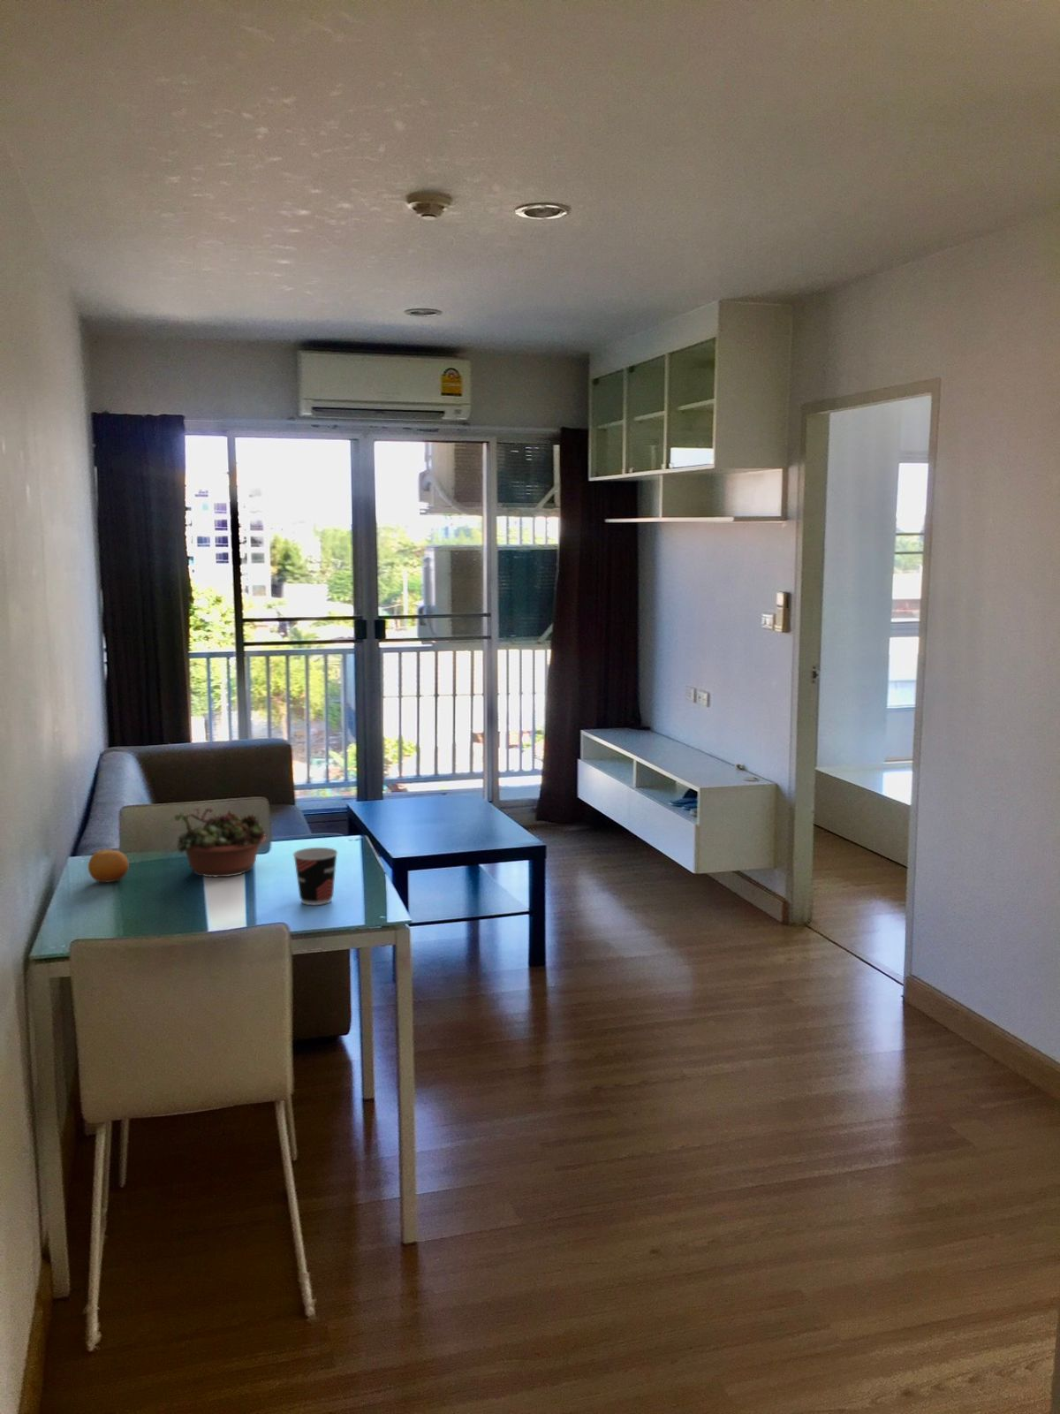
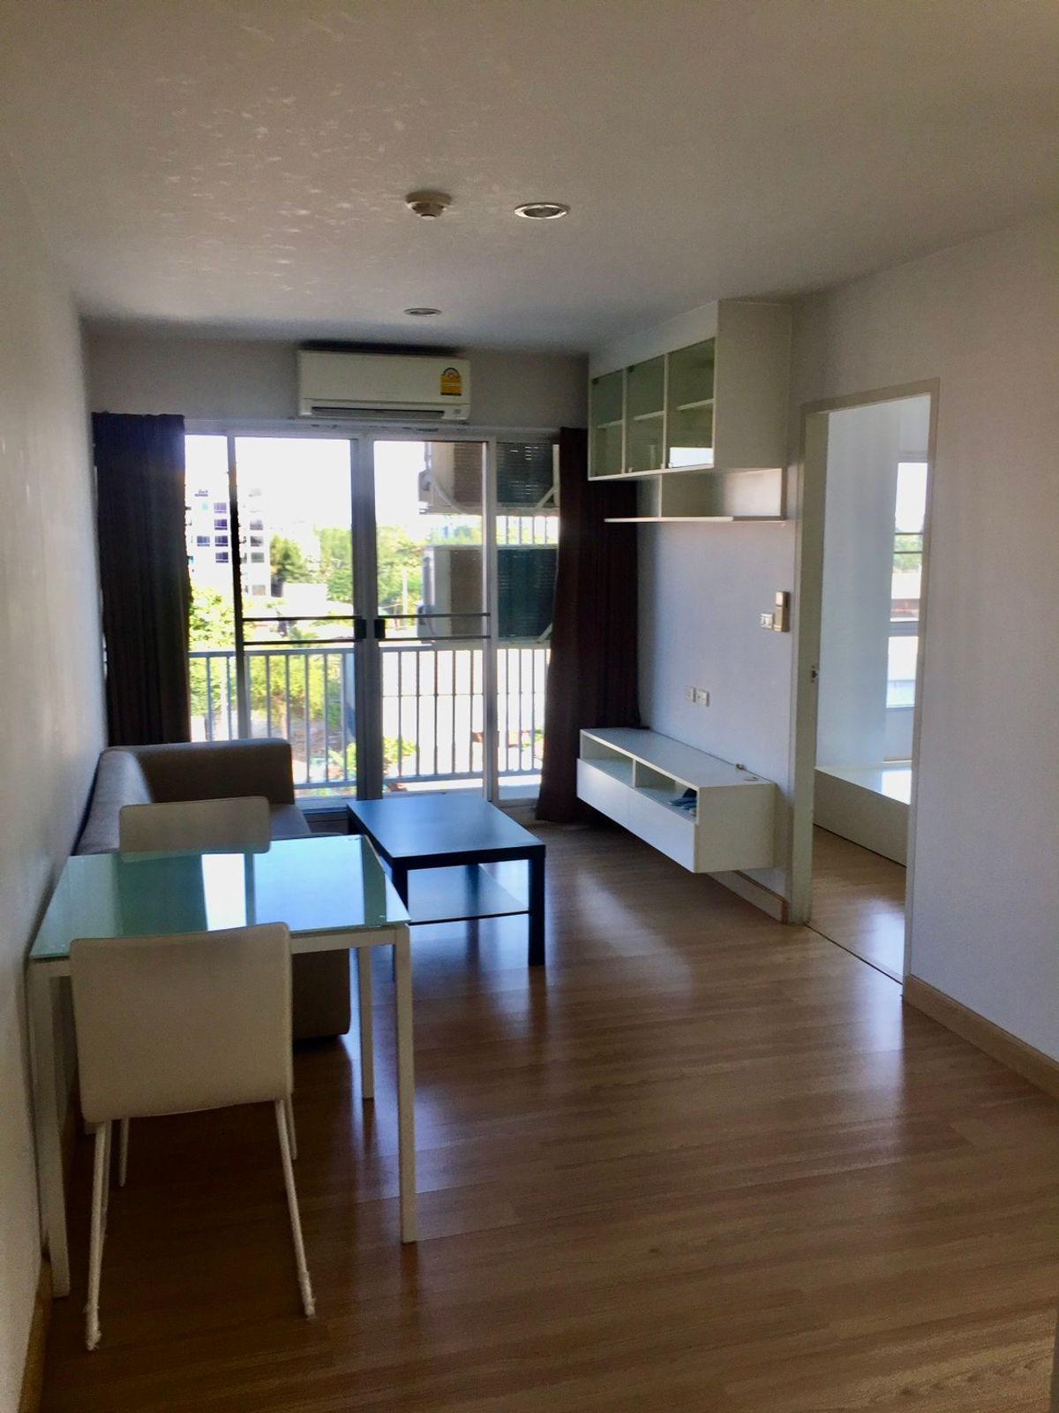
- succulent planter (219, 836)
- cup (315, 876)
- fruit (108, 865)
